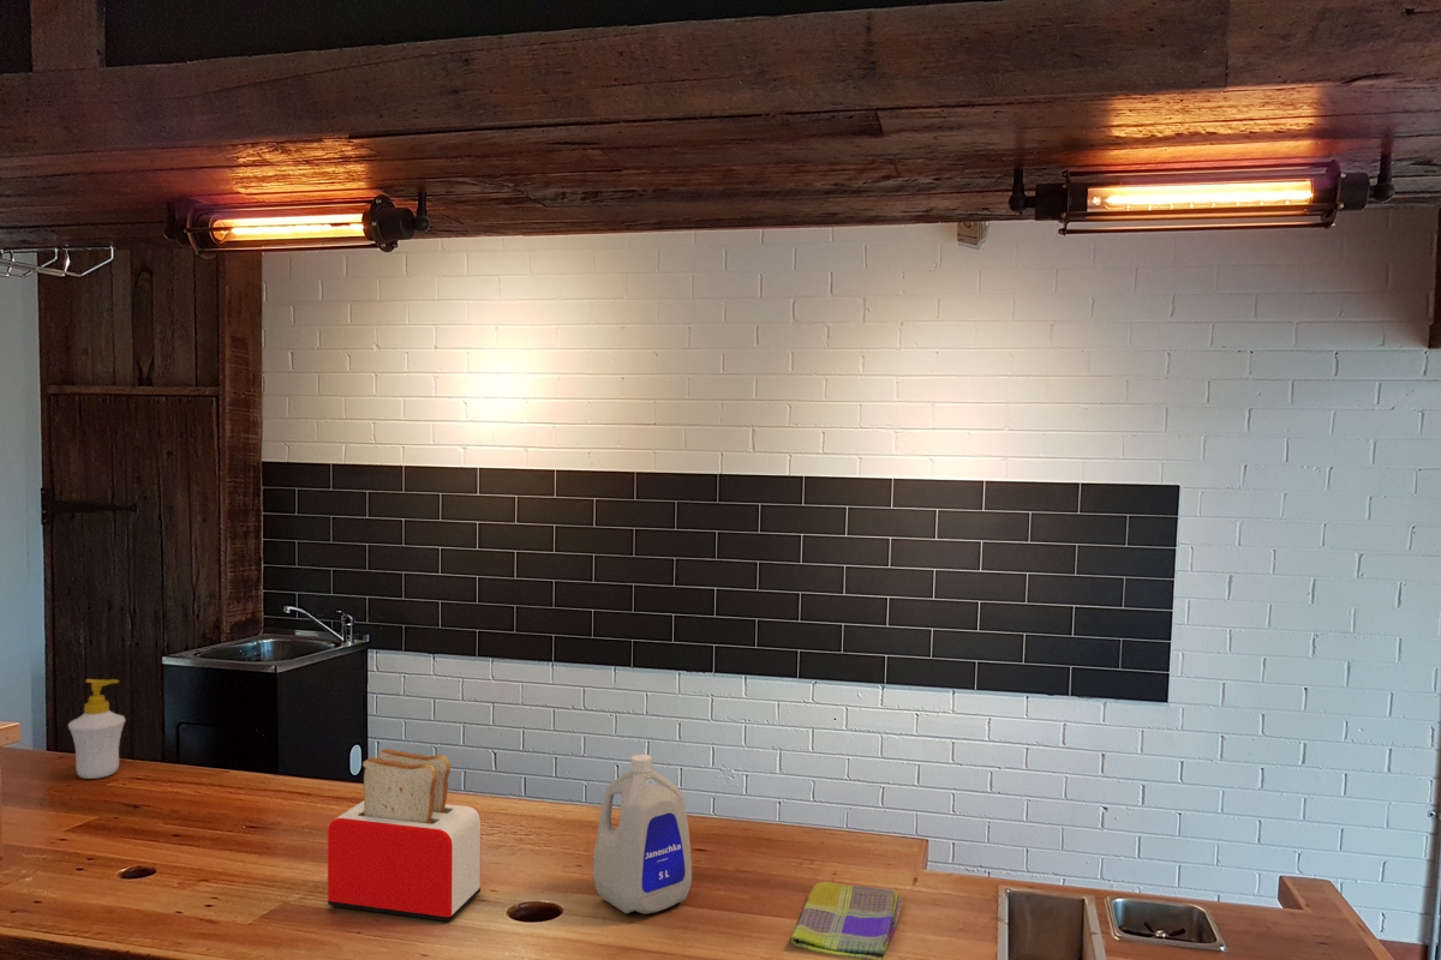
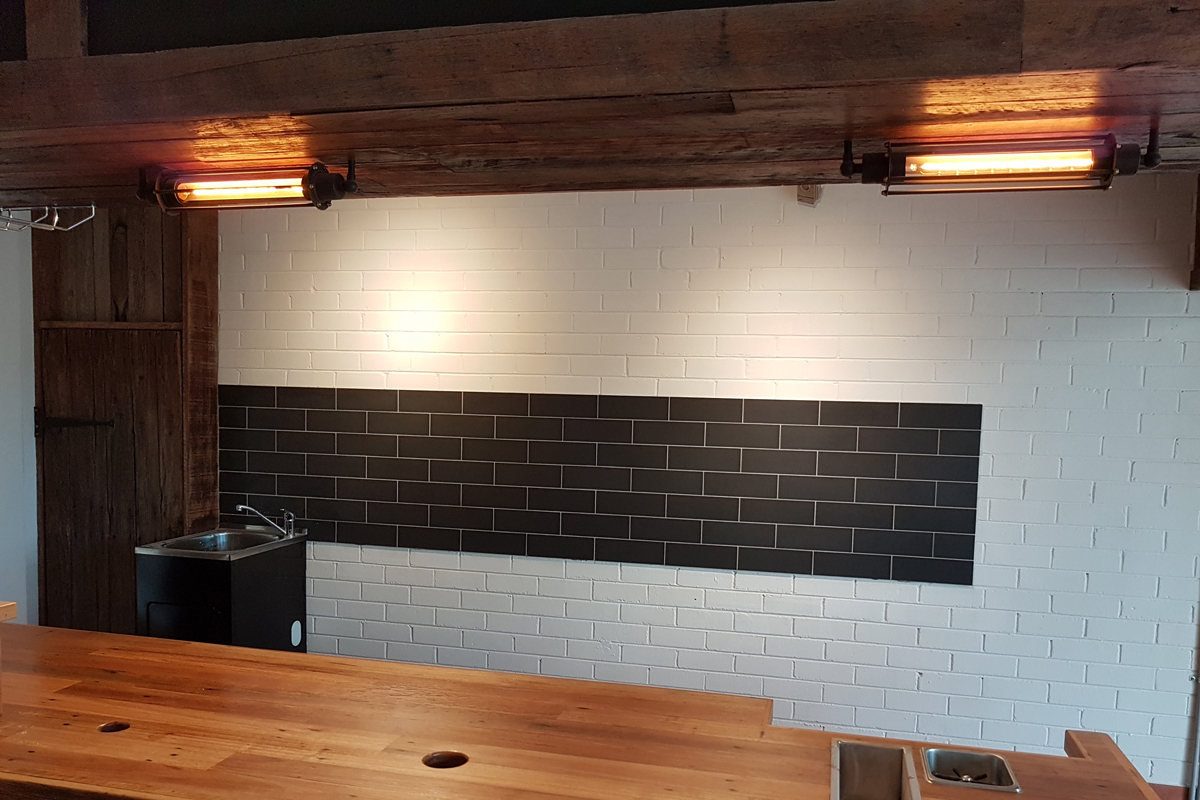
- dish towel (847, 917)
- bottle (641, 829)
- toaster (400, 828)
- soap bottle (96, 726)
